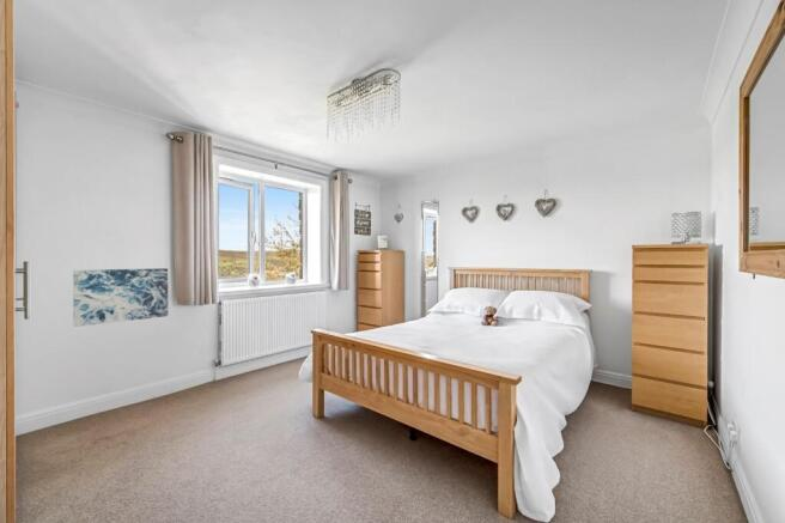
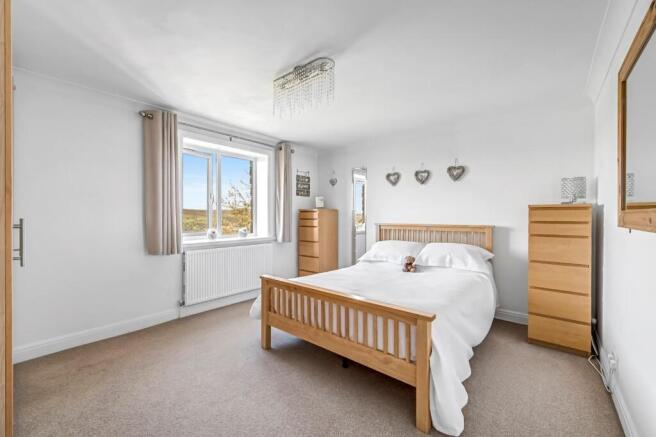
- wall art (123, 294)
